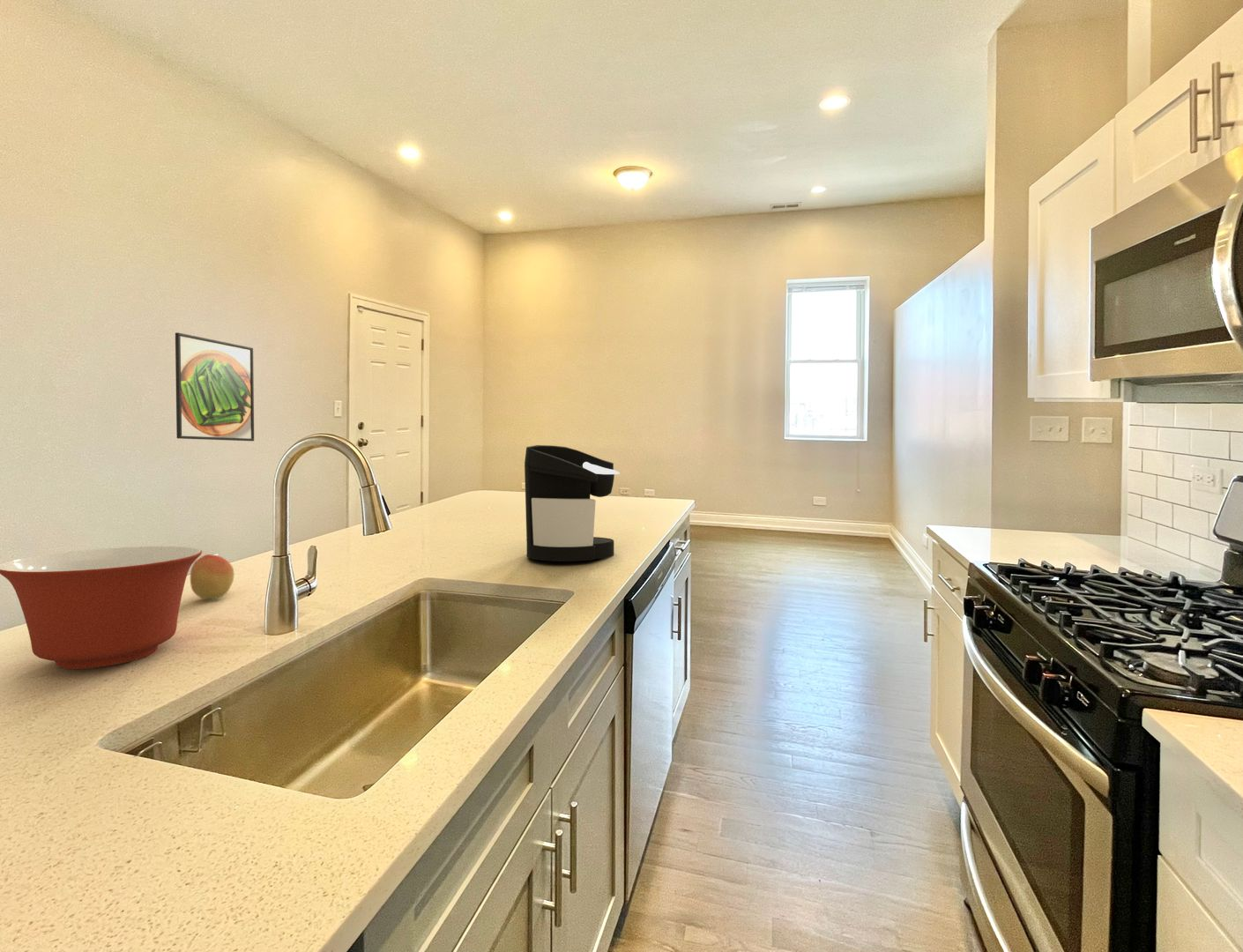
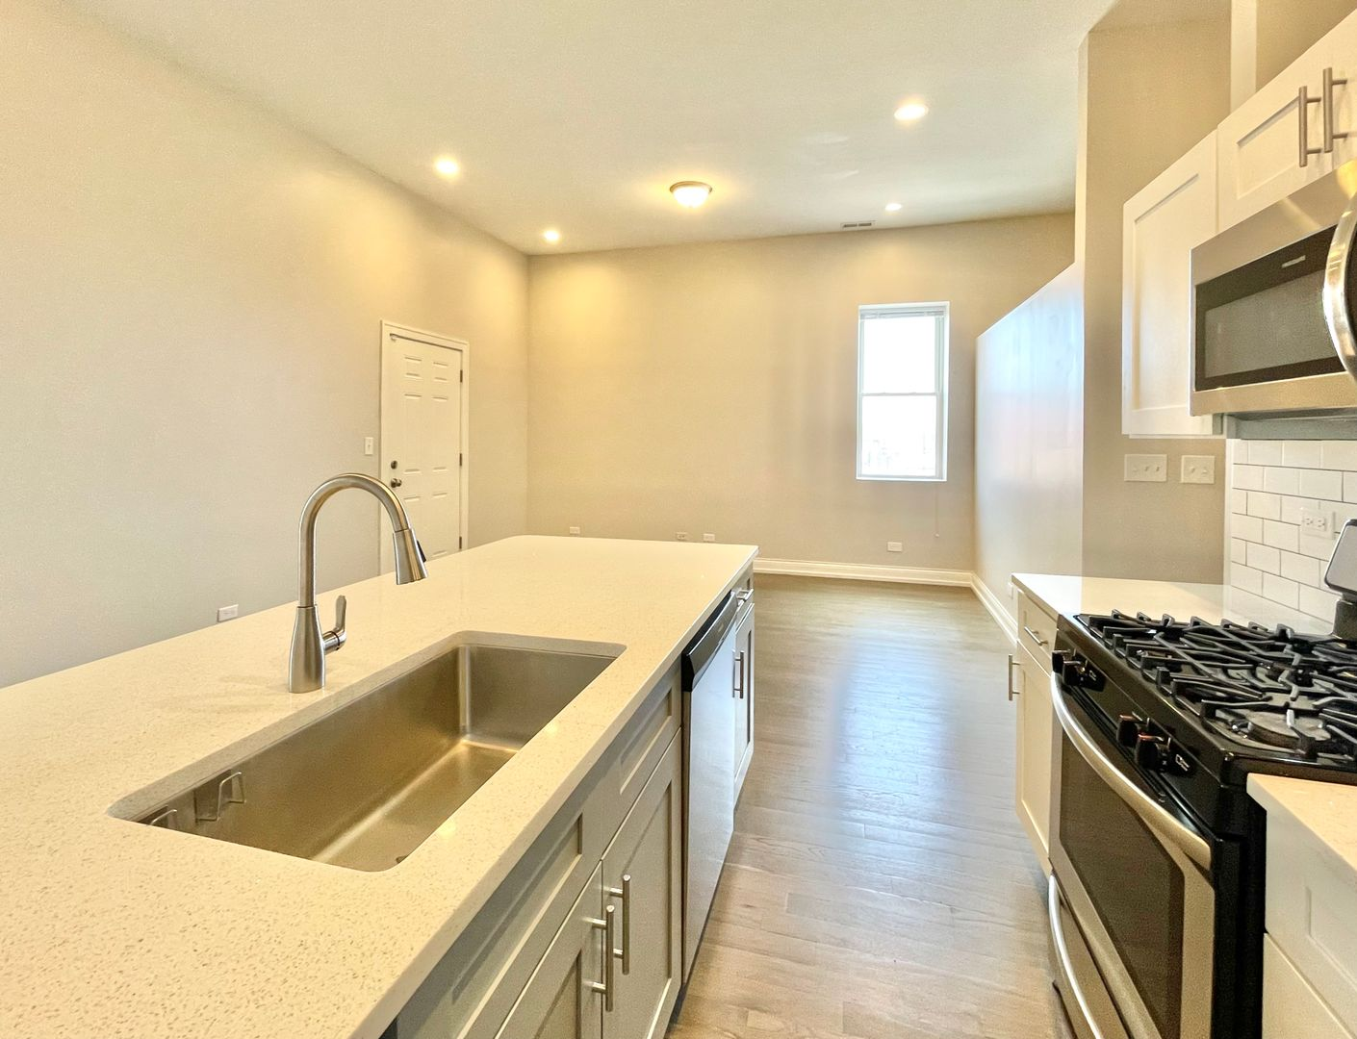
- fruit (212, 576)
- coffee maker (572, 500)
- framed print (217, 390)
- mixing bowl (108, 606)
